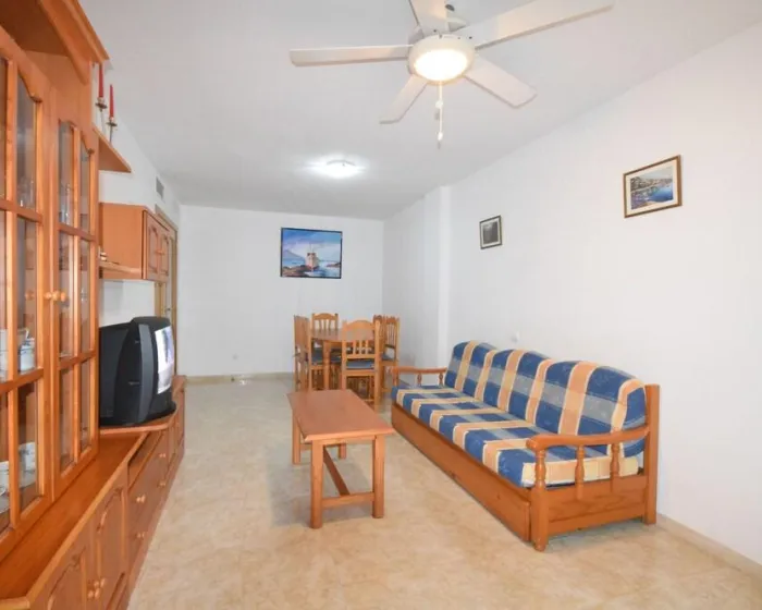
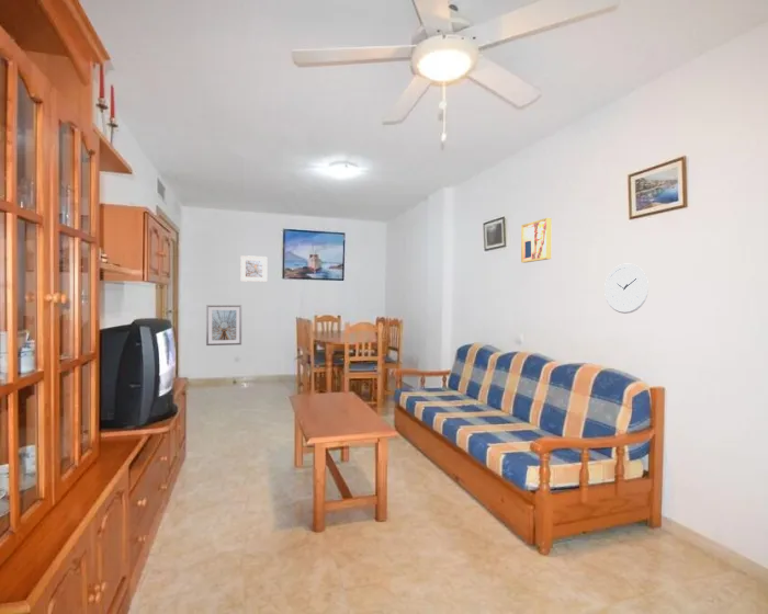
+ wall clock (624, 288)
+ wall art (535, 241)
+ picture frame (224, 325)
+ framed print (253, 269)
